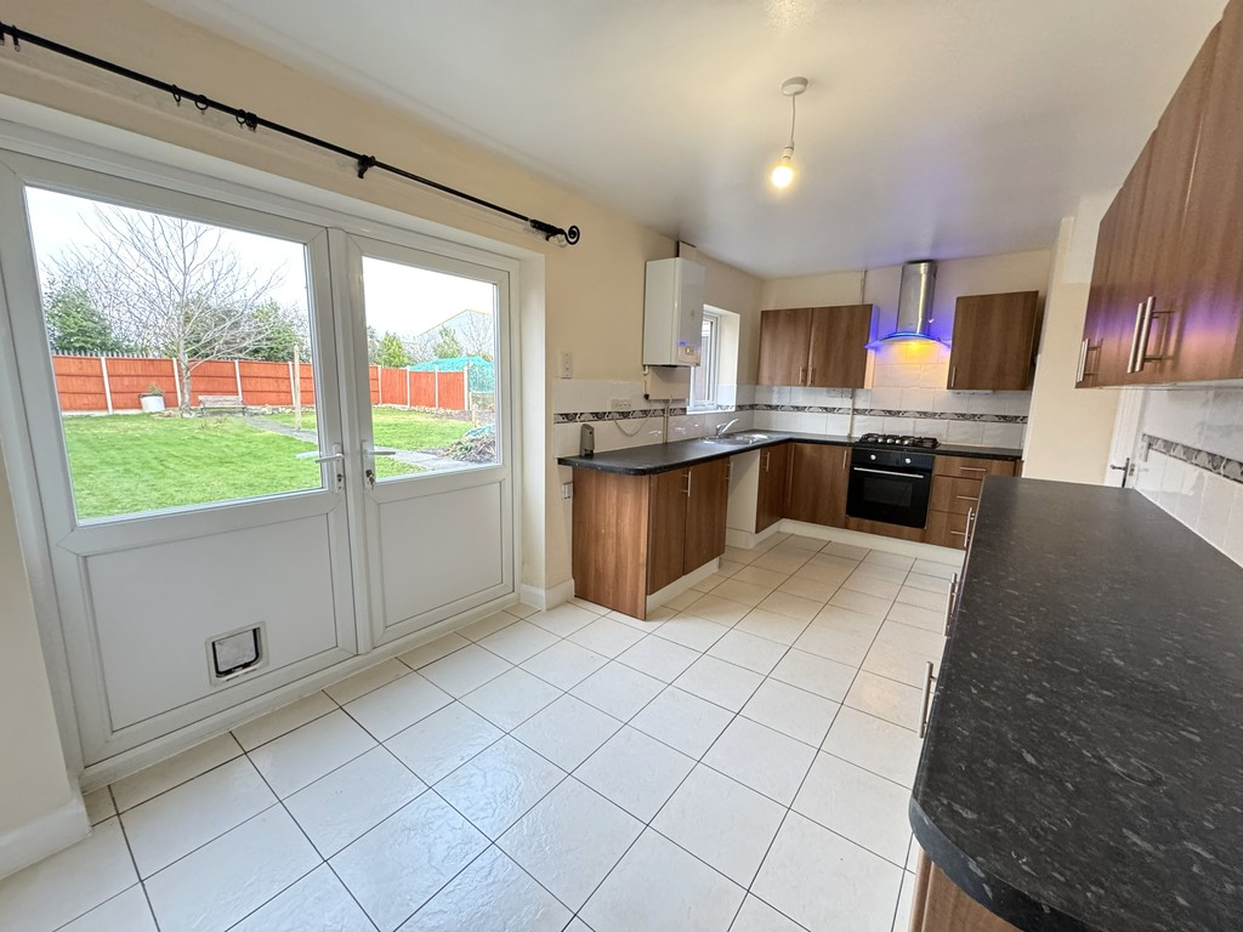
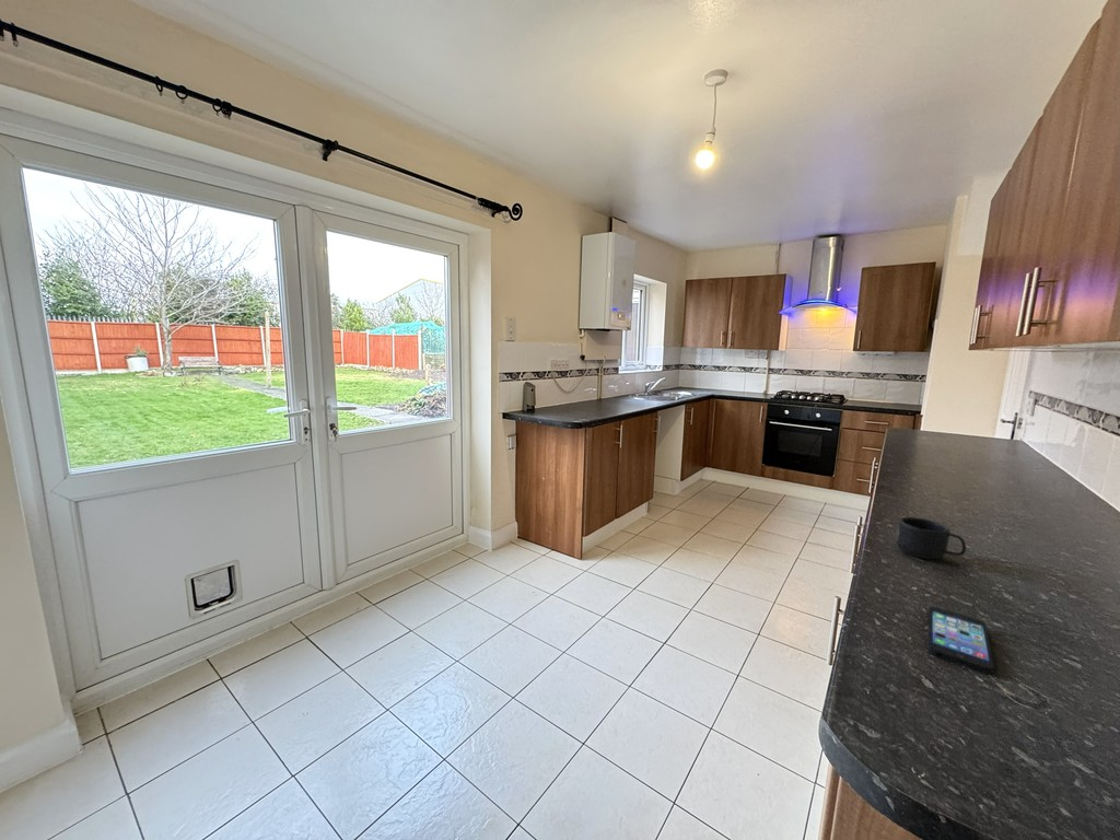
+ smartphone (957, 635)
+ mug (930, 540)
